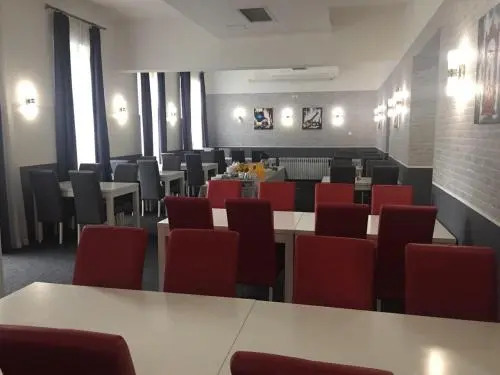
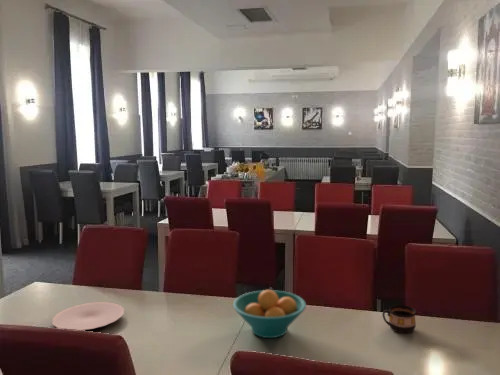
+ plate (89, 317)
+ cup (400, 319)
+ fruit bowl (269, 310)
